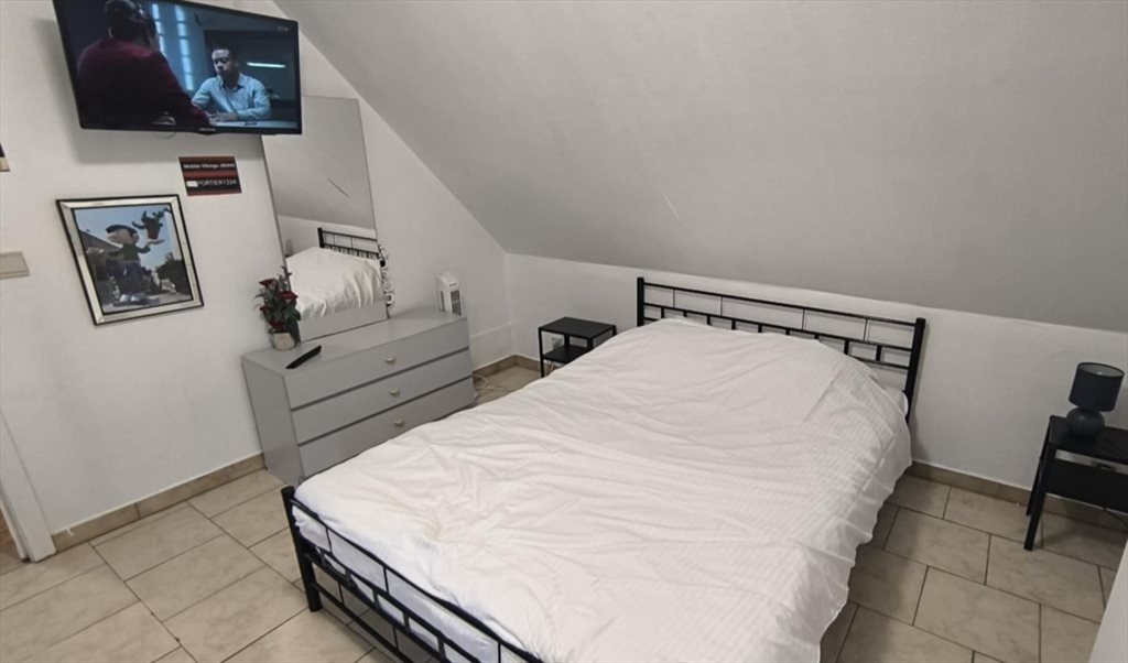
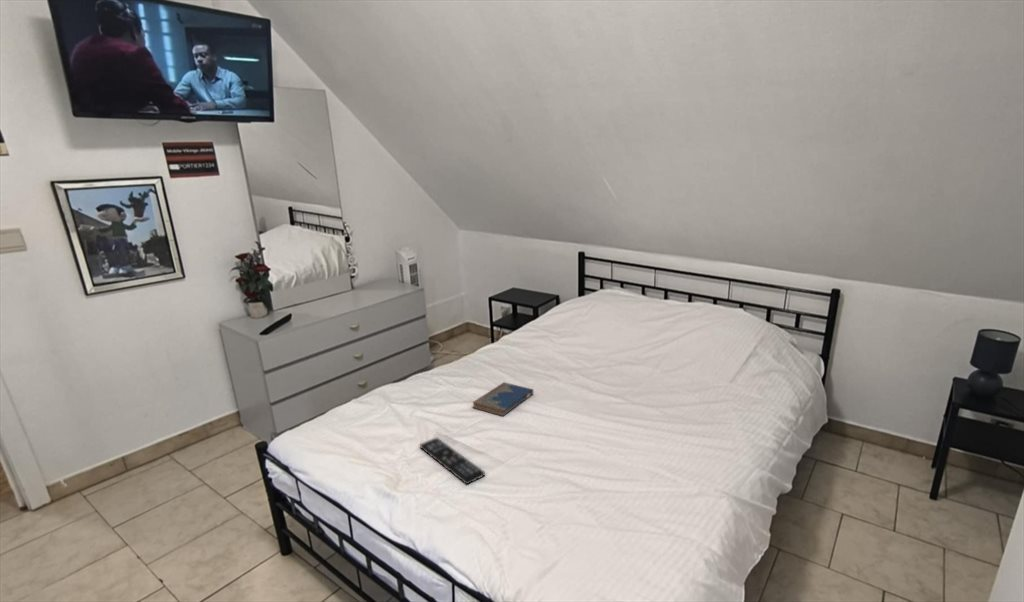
+ remote control (450, 458)
+ hardcover book (503, 398)
